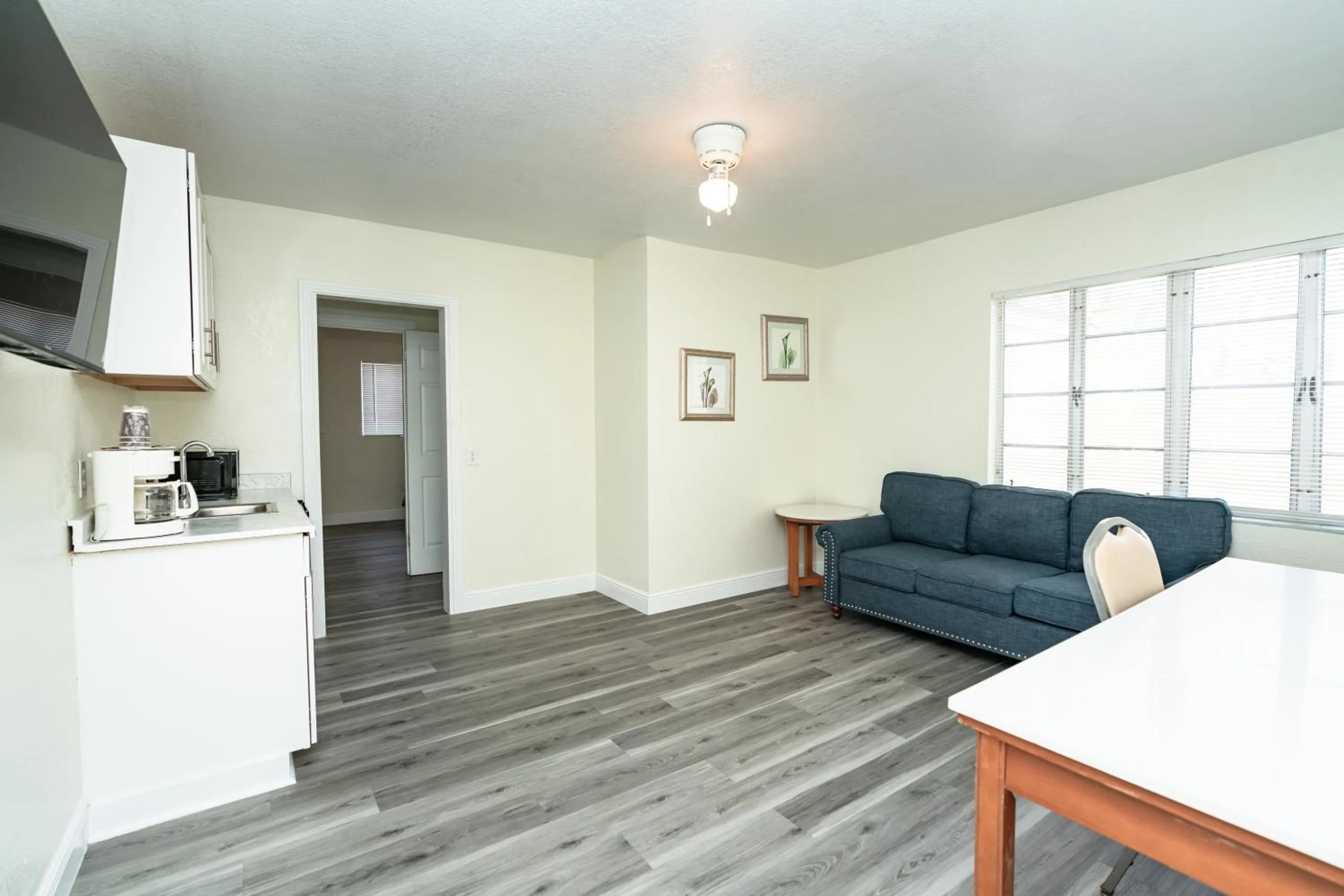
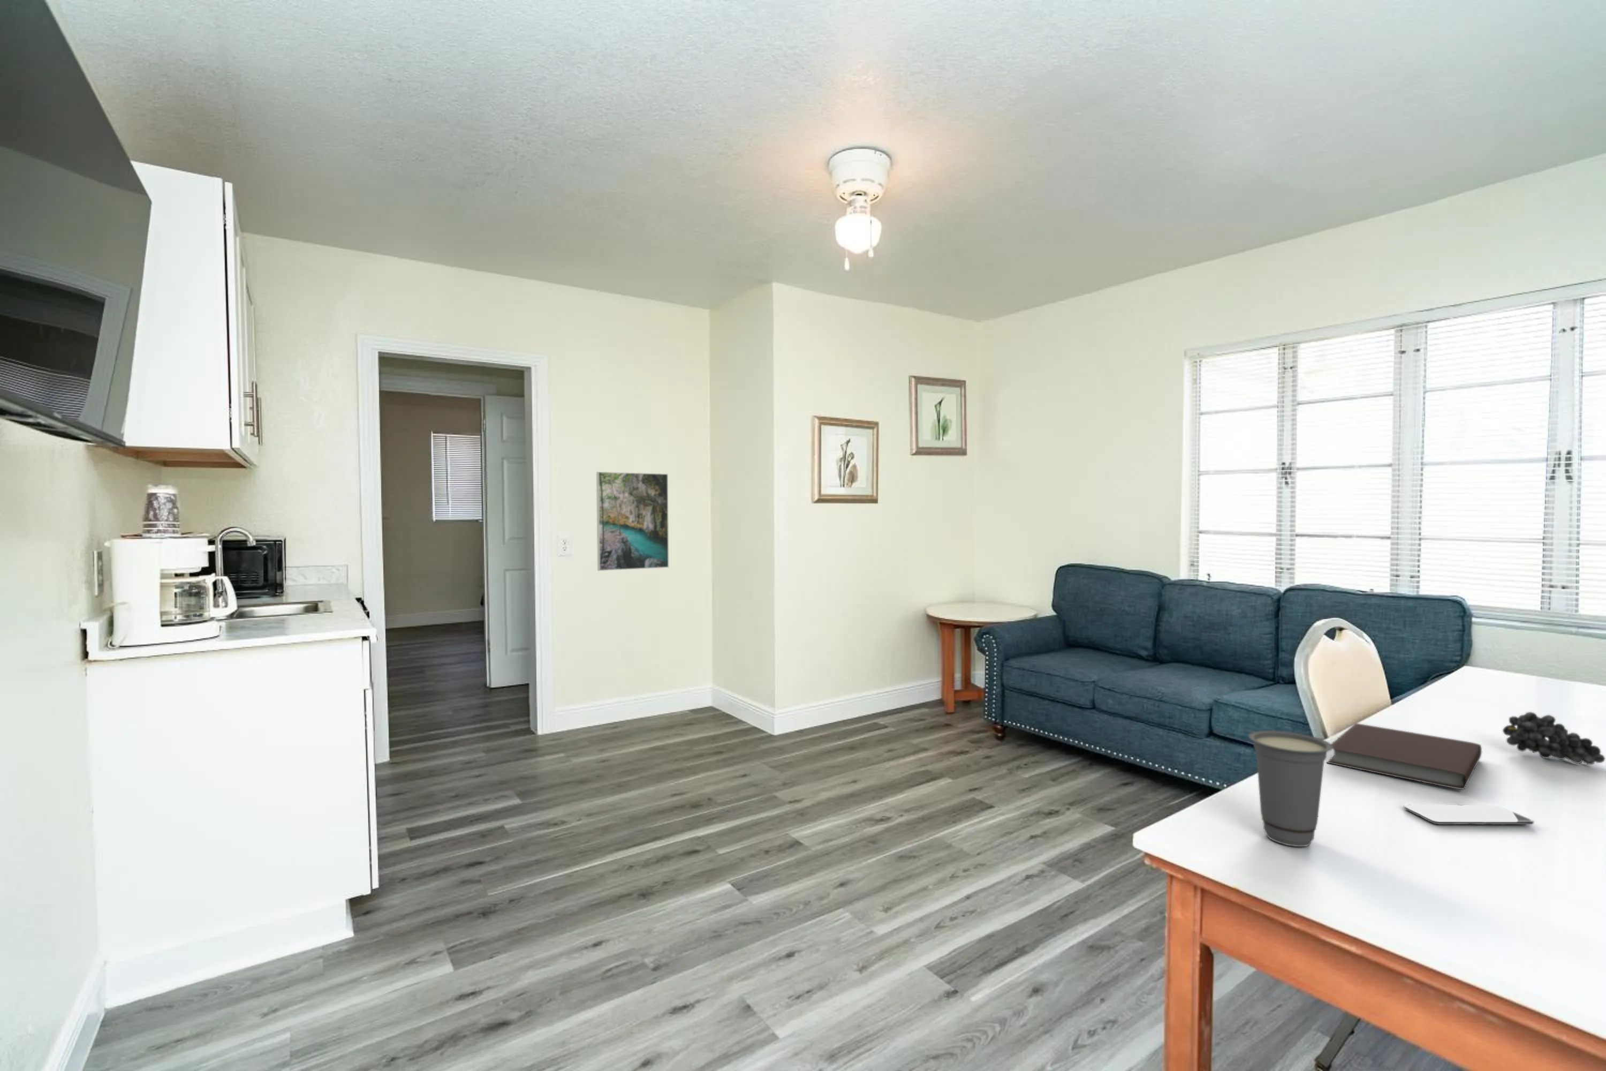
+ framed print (633, 521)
+ cup (1288, 789)
+ notebook (1404, 753)
+ fruit (1551, 736)
+ smartphone (1467, 814)
